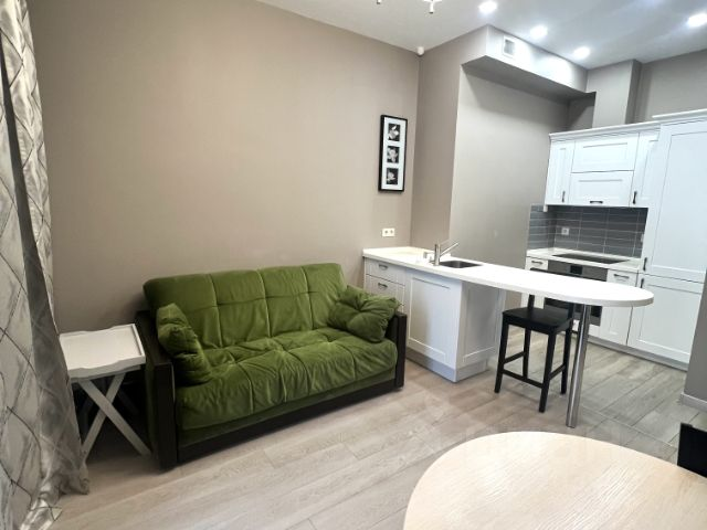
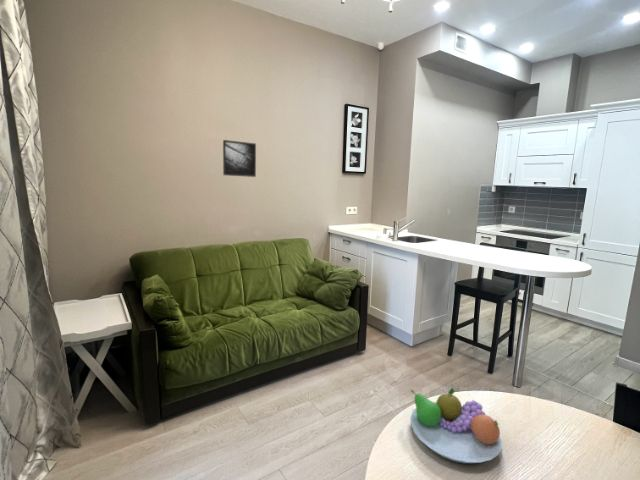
+ fruit bowl (452, 418)
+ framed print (239, 159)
